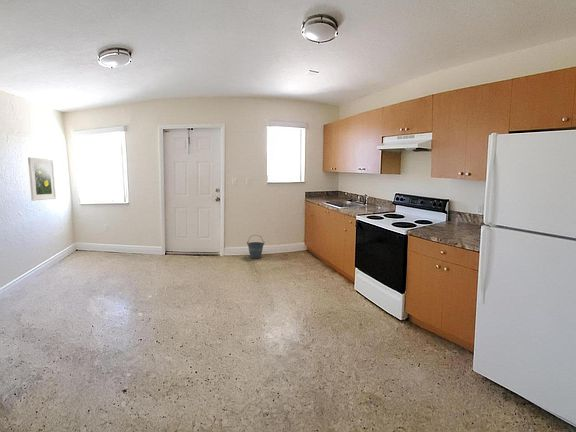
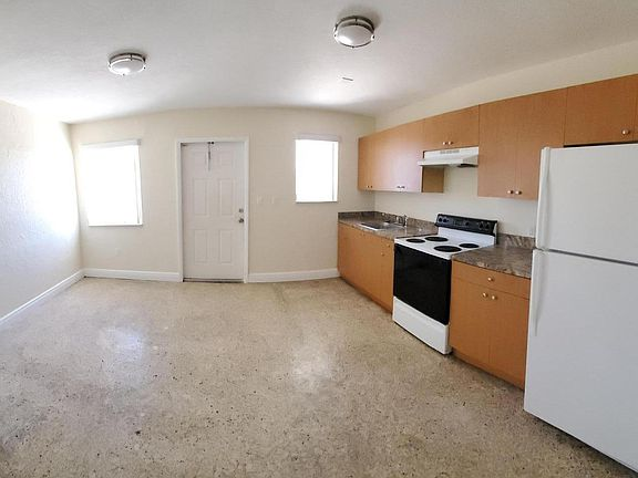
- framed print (42, 179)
- bucket (255, 246)
